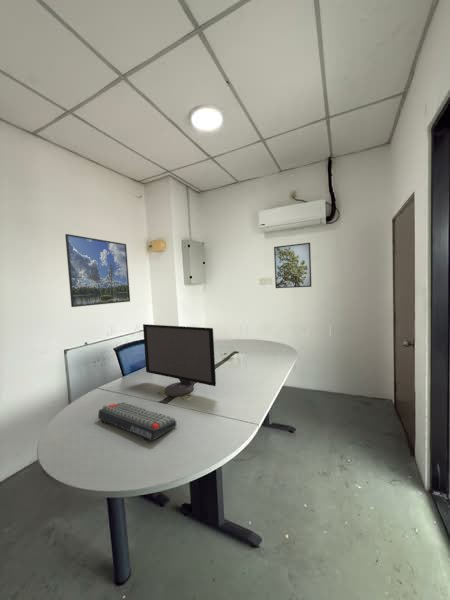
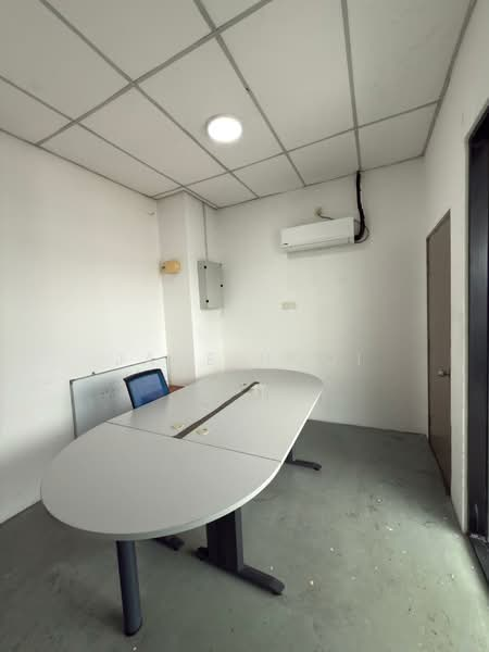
- keyboard (135, 416)
- computer monitor (177, 357)
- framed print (101, 272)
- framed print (292, 266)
